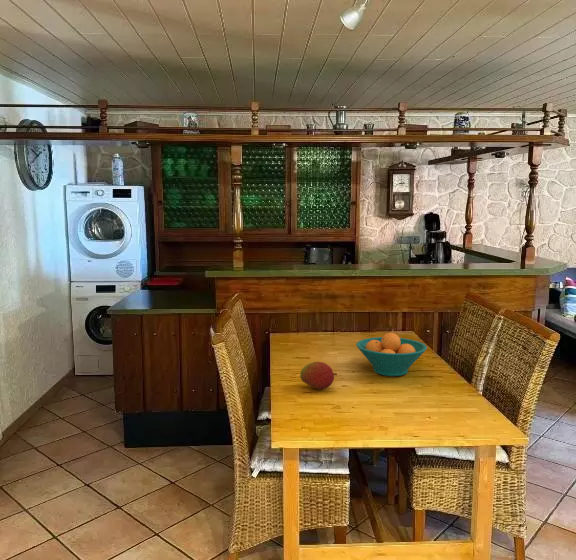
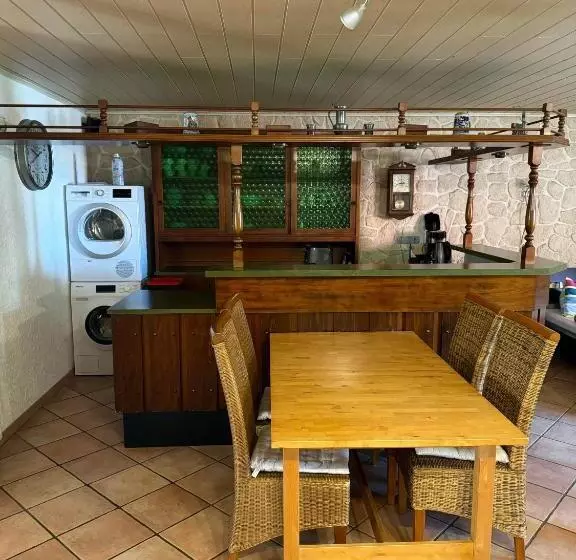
- fruit bowl (390, 352)
- fruit (318, 375)
